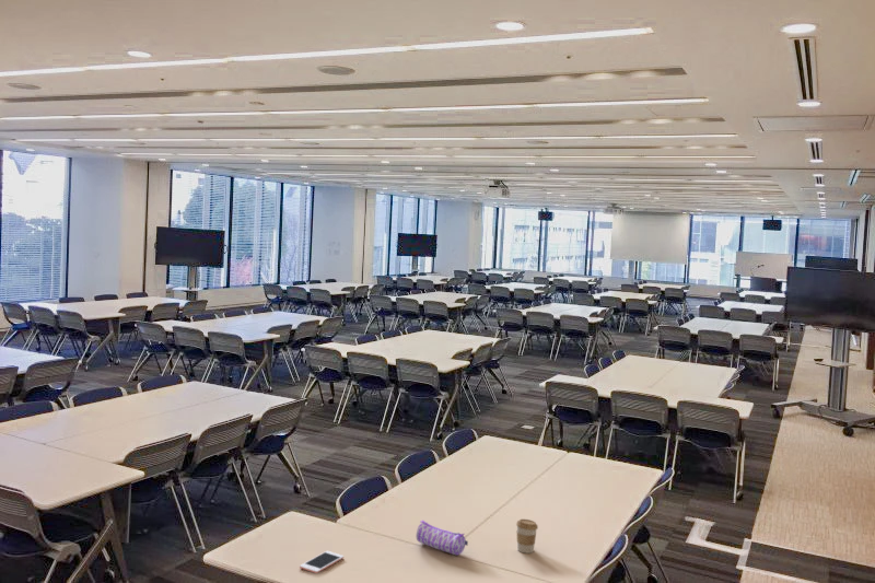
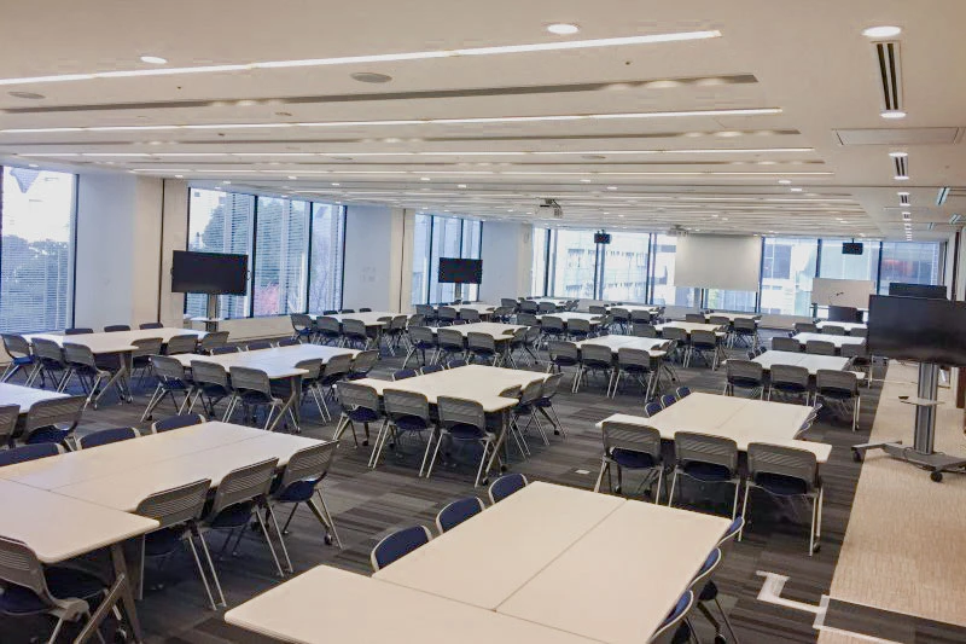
- pencil case (441, 537)
- coffee cup (526, 535)
- cell phone (322, 561)
